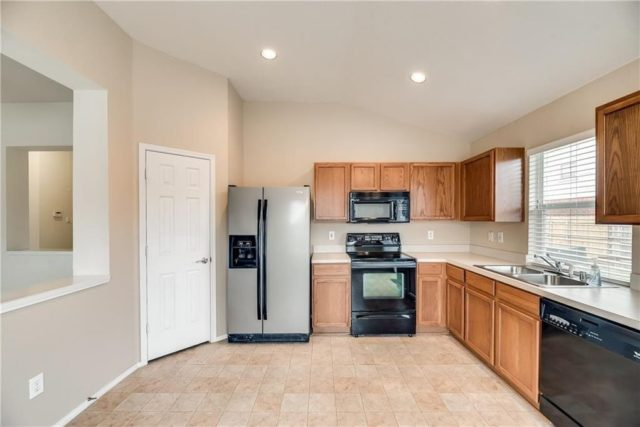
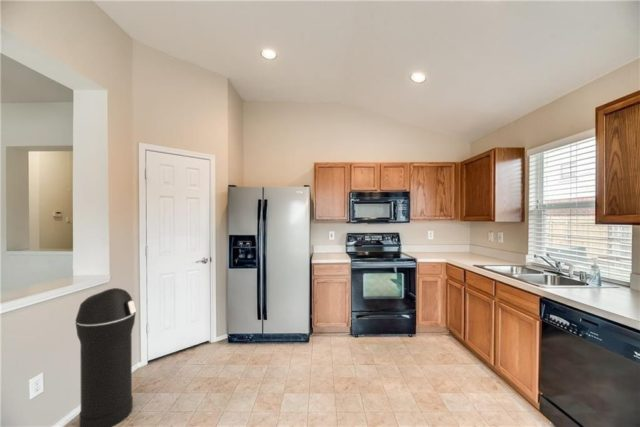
+ trash can (108, 352)
